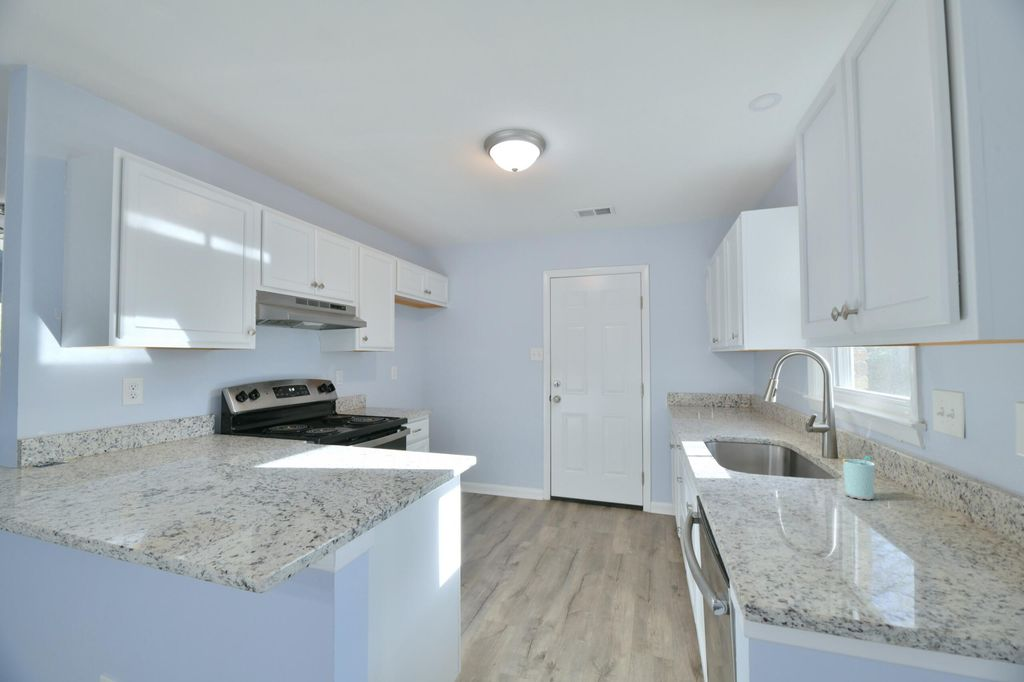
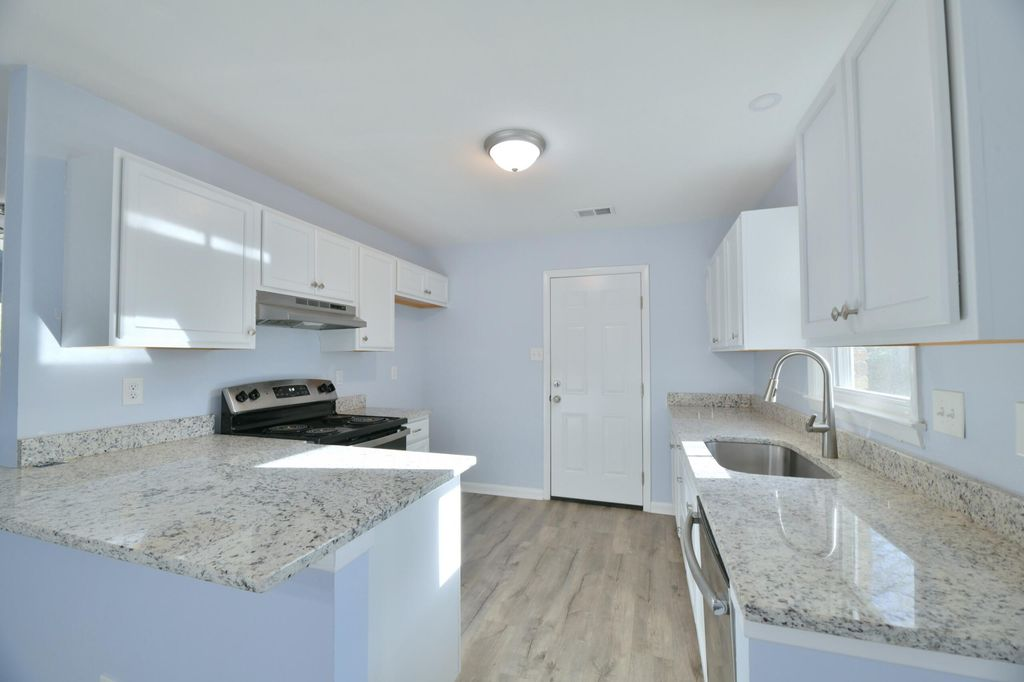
- cup (857, 475)
